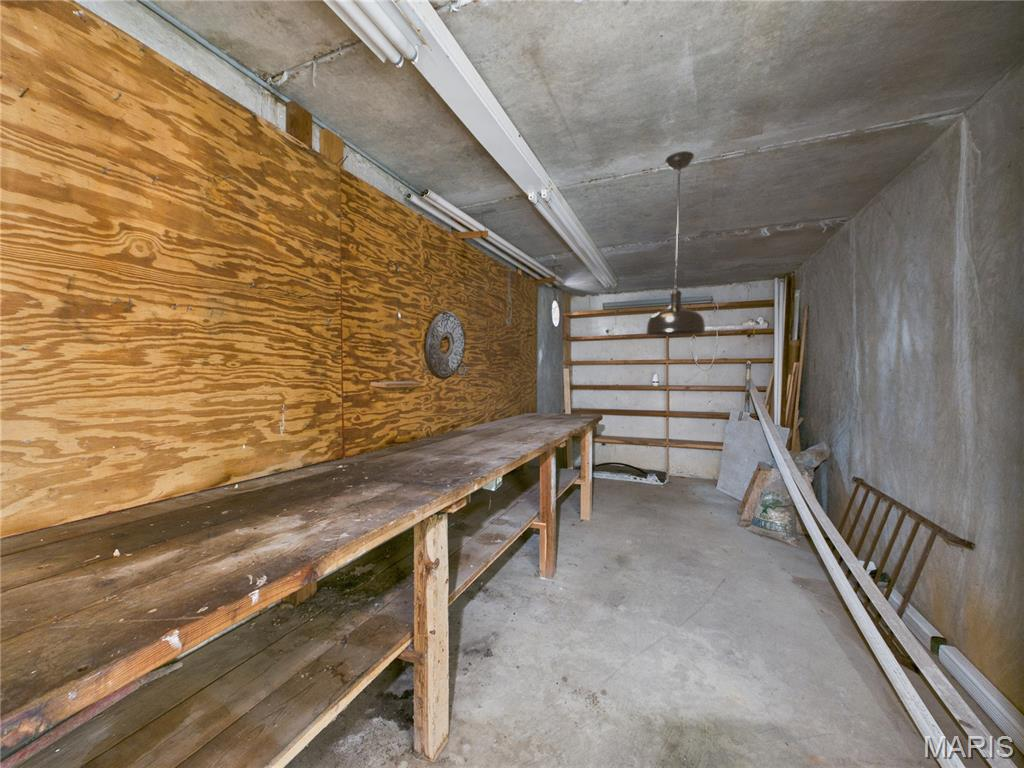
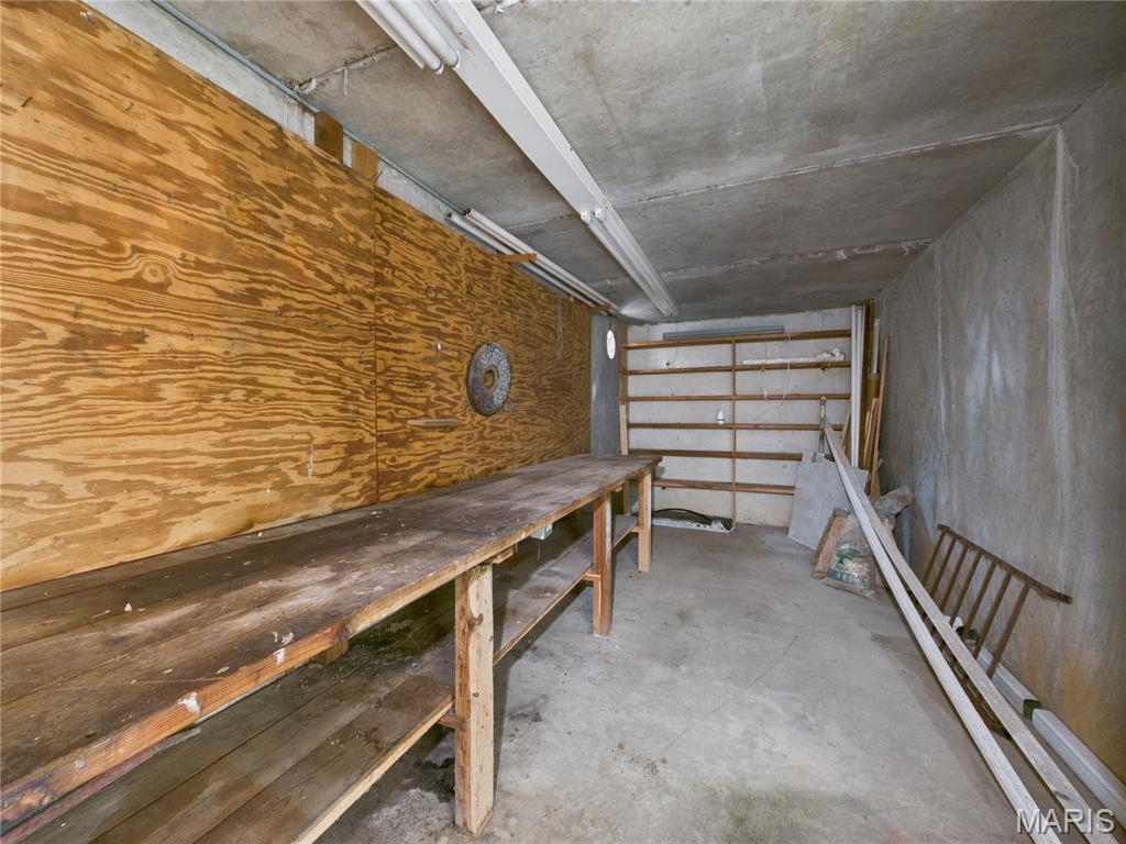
- light fixture (677, 246)
